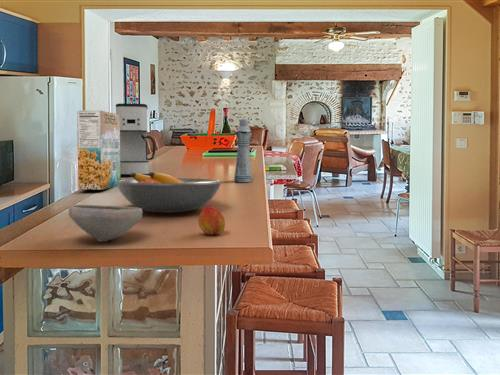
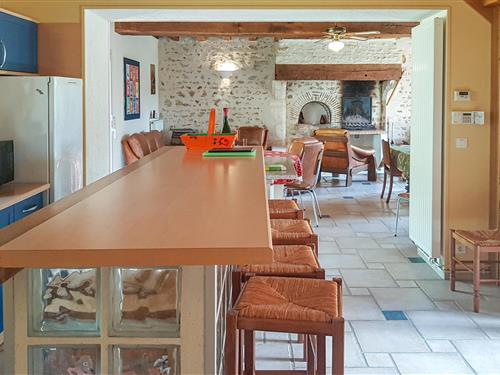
- bottle (243, 150)
- coffee maker (135, 139)
- fruit bowl (169, 191)
- cereal box (99, 150)
- bowl (106, 222)
- peach (211, 220)
